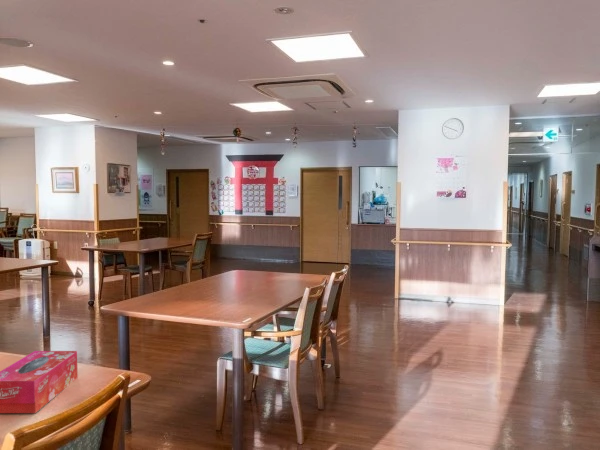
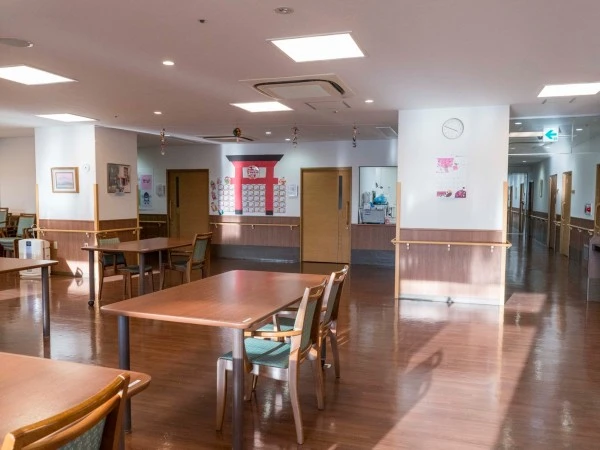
- tissue box (35, 379)
